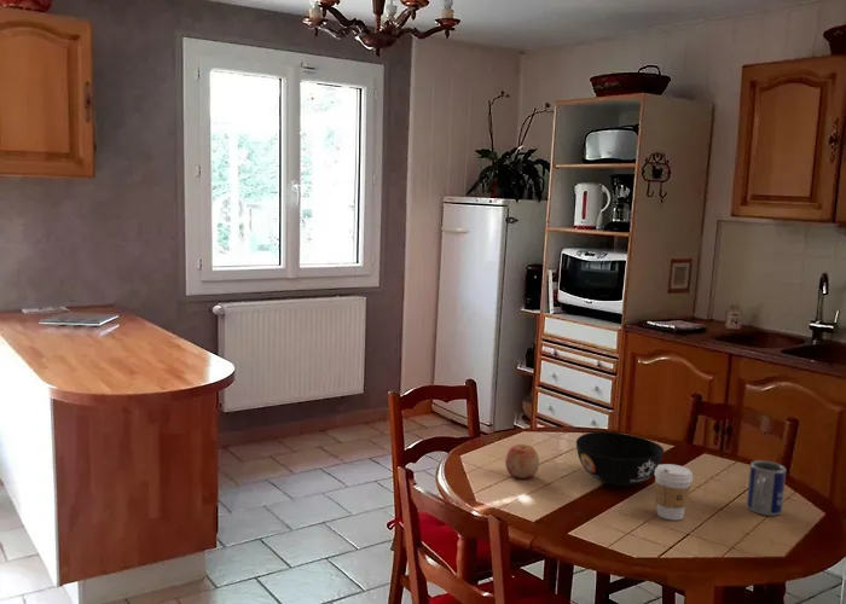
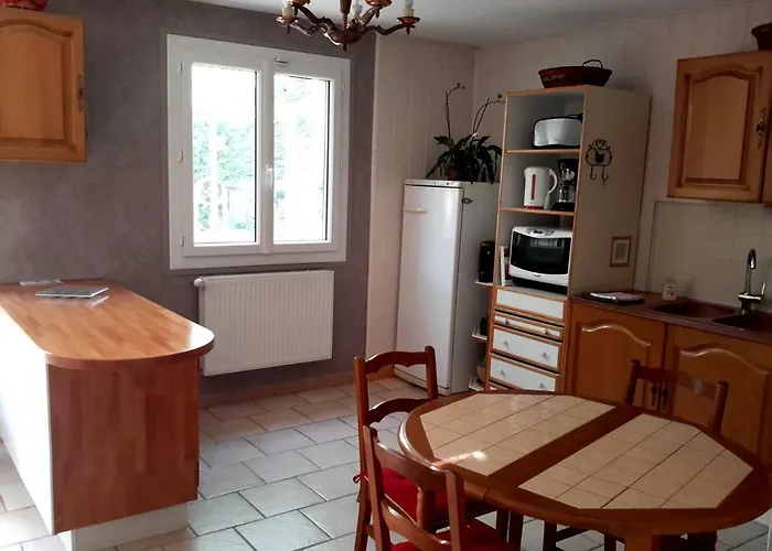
- mug (764, 489)
- apple (522, 460)
- bowl (618, 461)
- coffee cup (672, 490)
